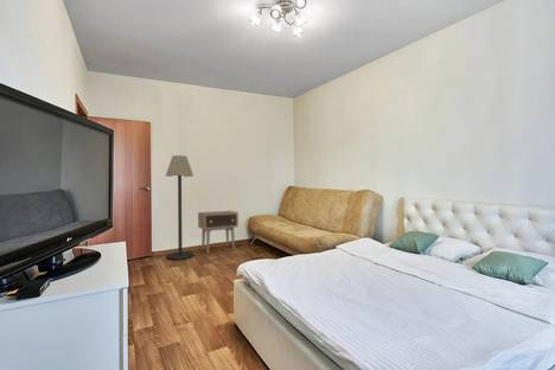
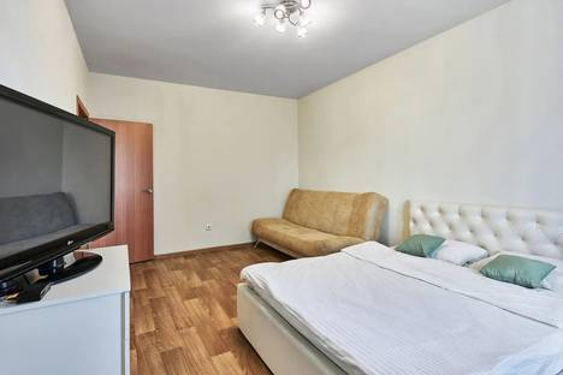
- side table (218, 229)
- floor lamp (179, 205)
